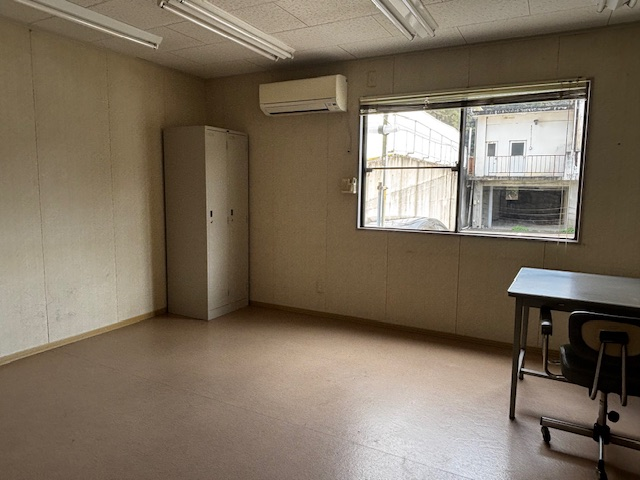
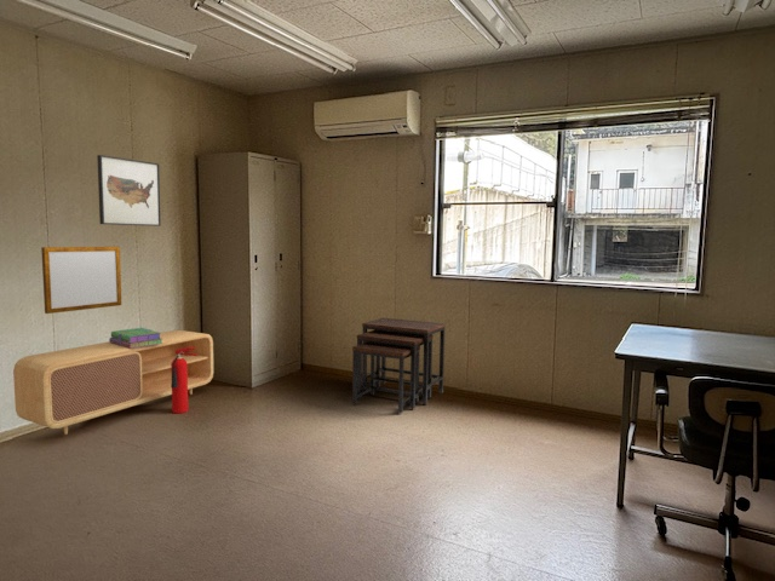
+ fire extinguisher (183, 380)
+ wall art (131, 192)
+ tv stand (126, 376)
+ writing board (84, 277)
+ desk (397, 358)
+ stack of books (136, 336)
